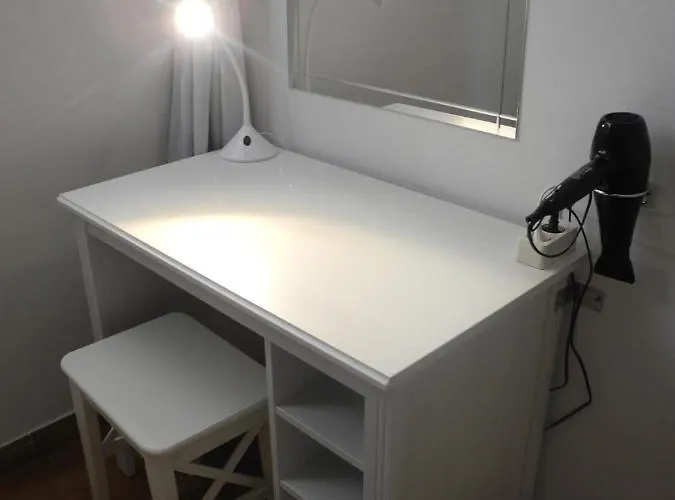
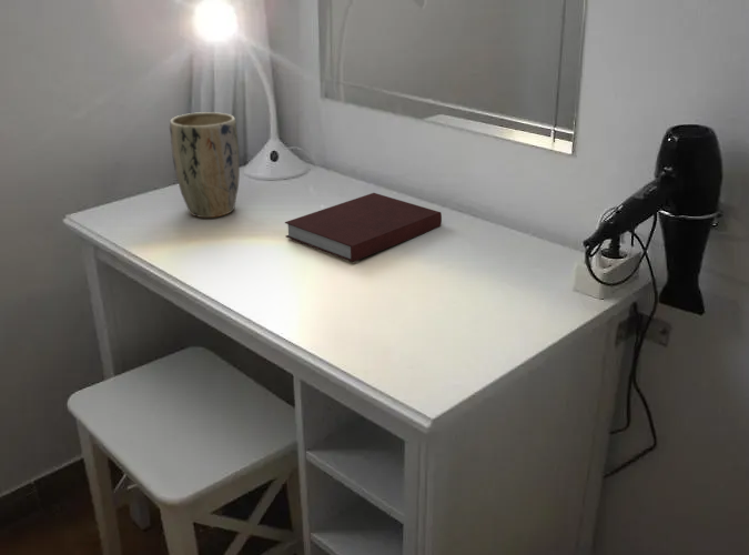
+ notebook (364, 224)
+ plant pot (206, 165)
